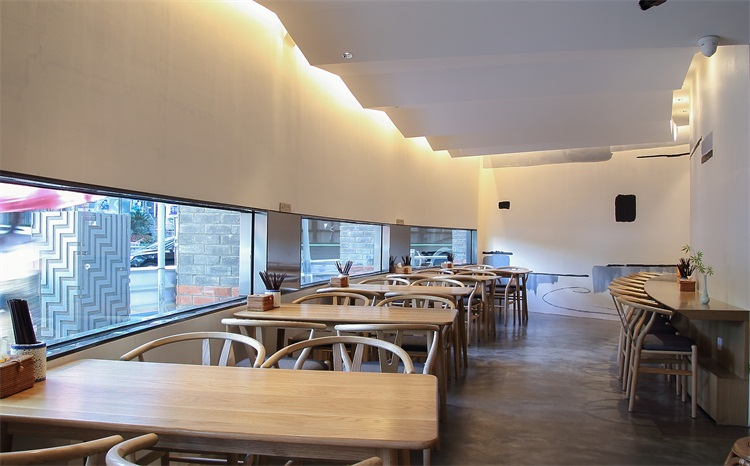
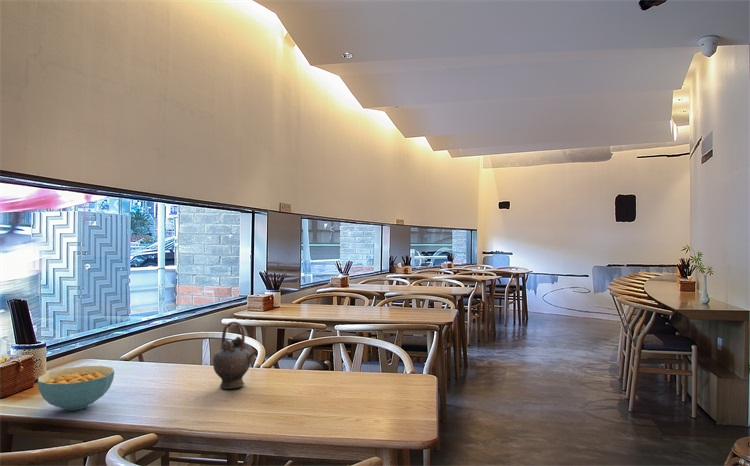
+ teapot (235, 354)
+ cereal bowl (76, 390)
